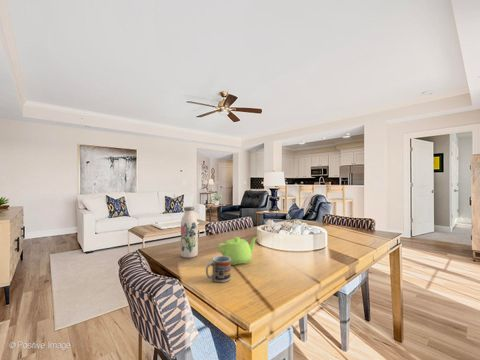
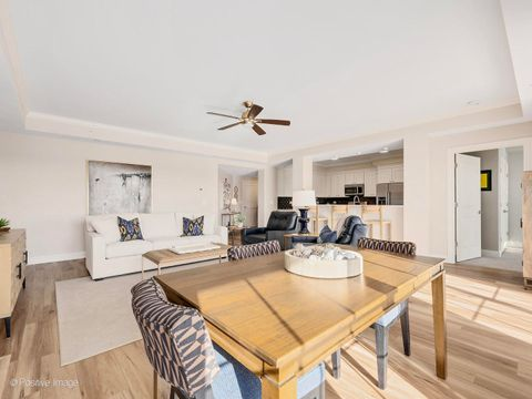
- cup (218, 269)
- water bottle (189, 231)
- teapot (238, 249)
